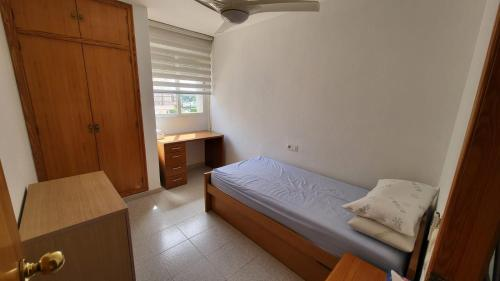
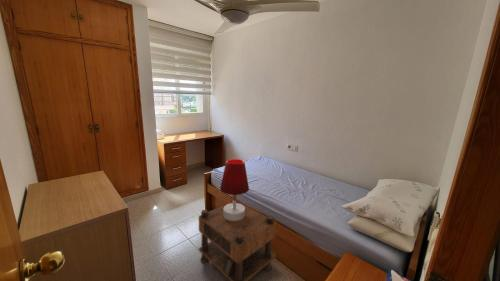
+ nightstand (236, 238)
+ table lamp (234, 188)
